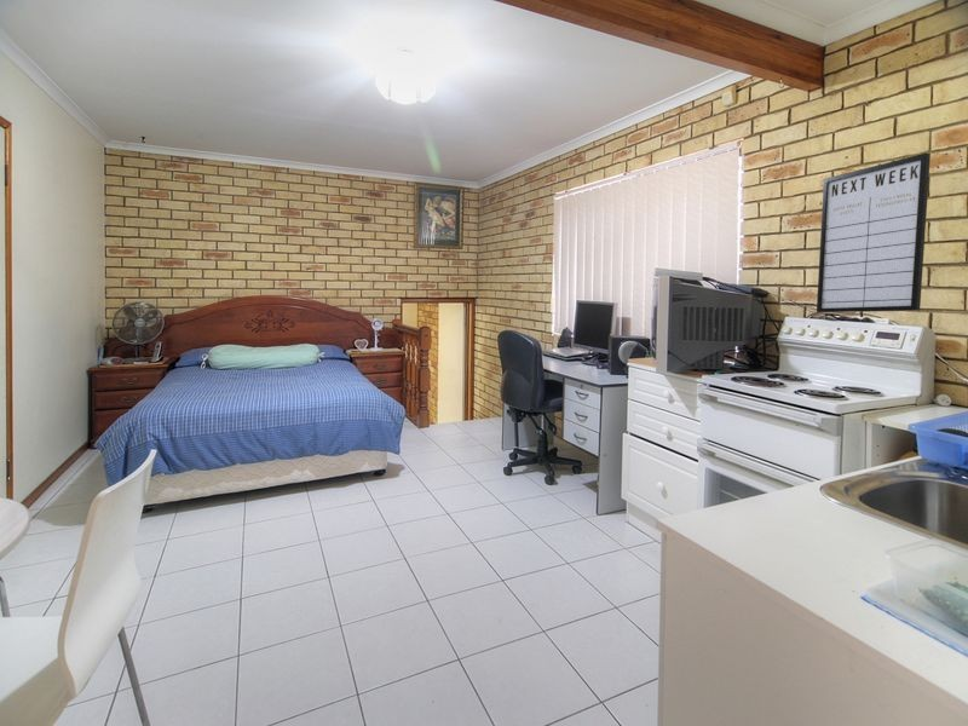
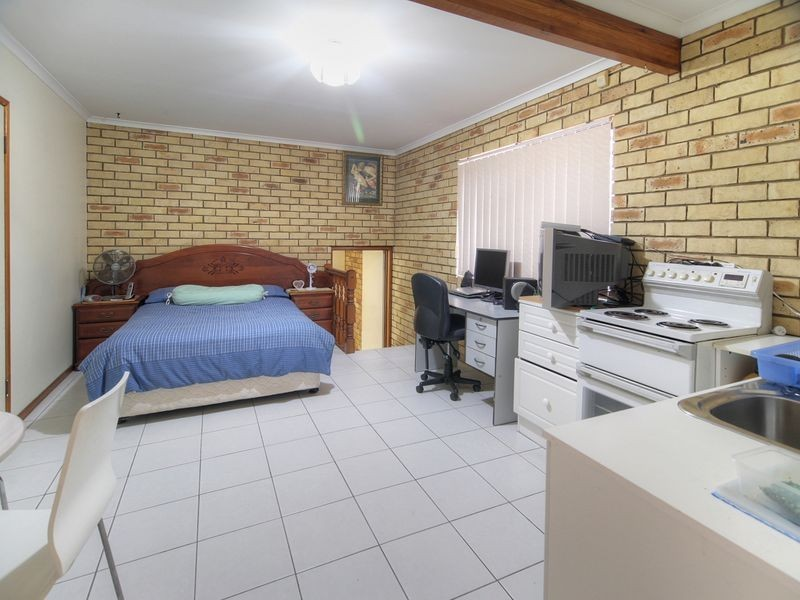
- writing board (868, 240)
